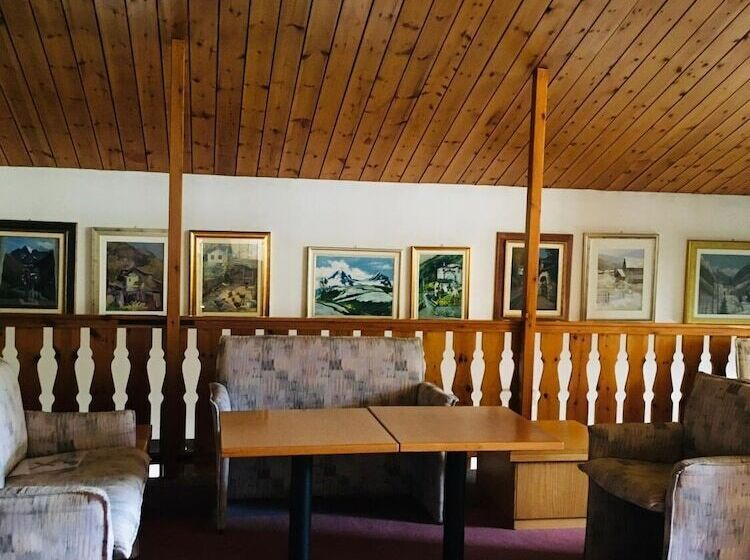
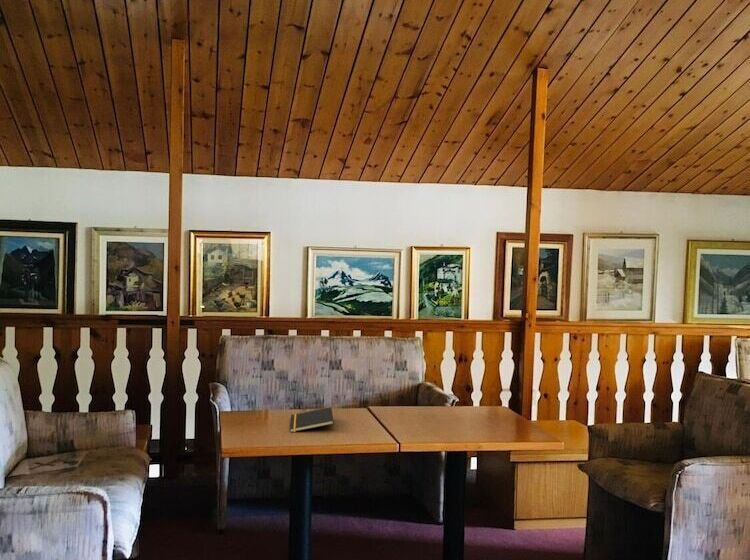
+ notepad (311, 419)
